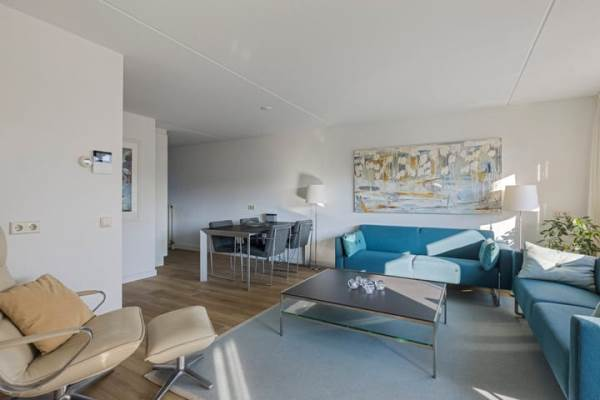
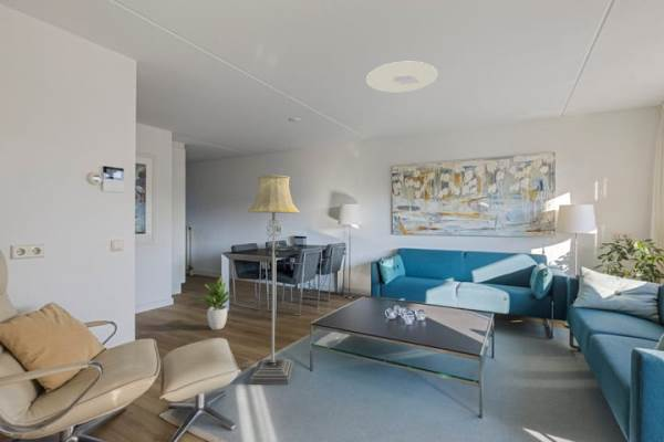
+ floor lamp (272, 276)
+ potted plant (216, 302)
+ ceiling light (401, 75)
